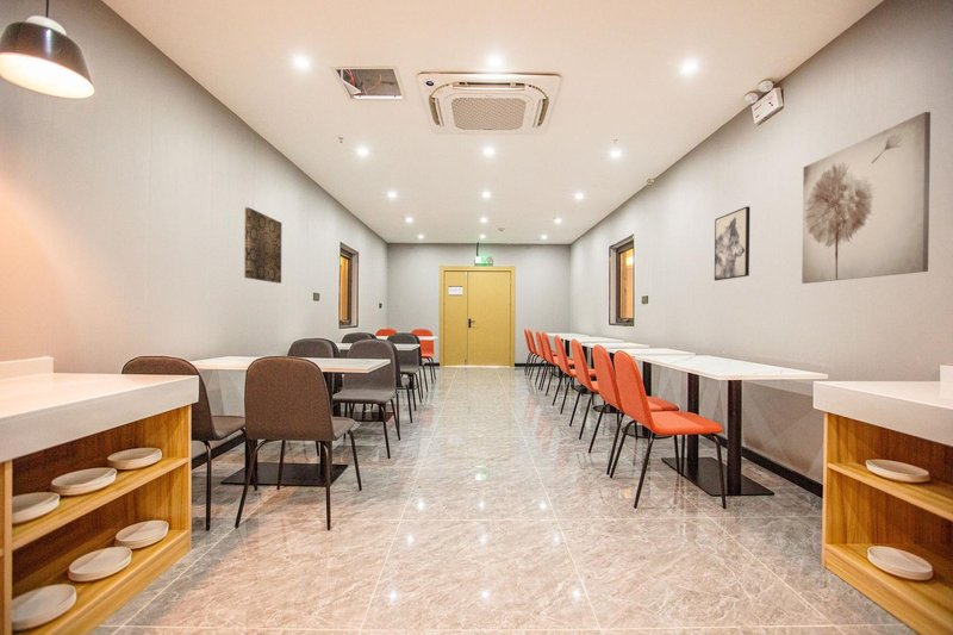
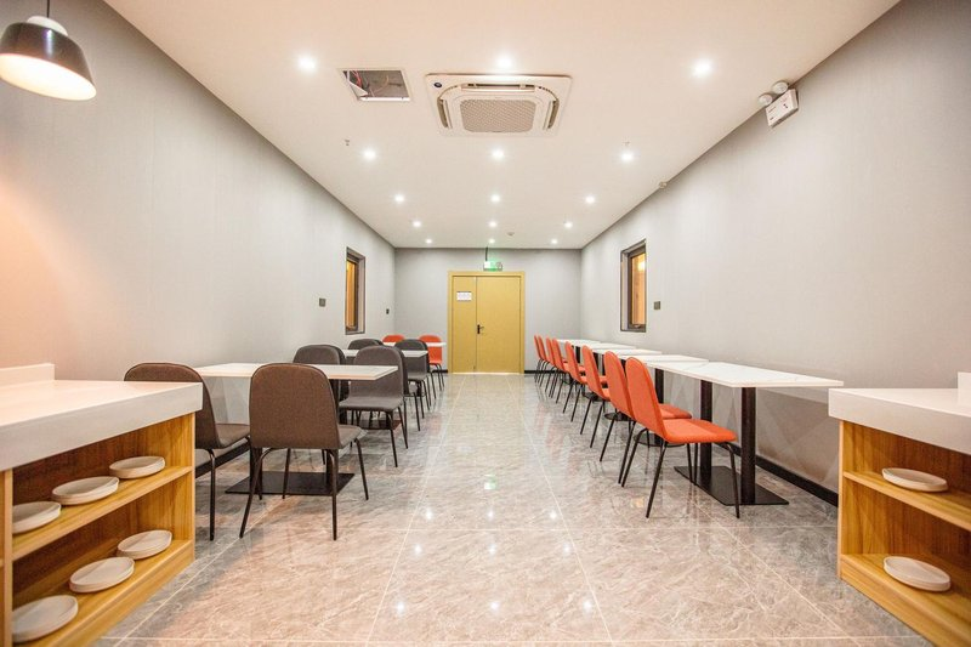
- wall art (855, 211)
- wall art (730, 245)
- wall art (264, 248)
